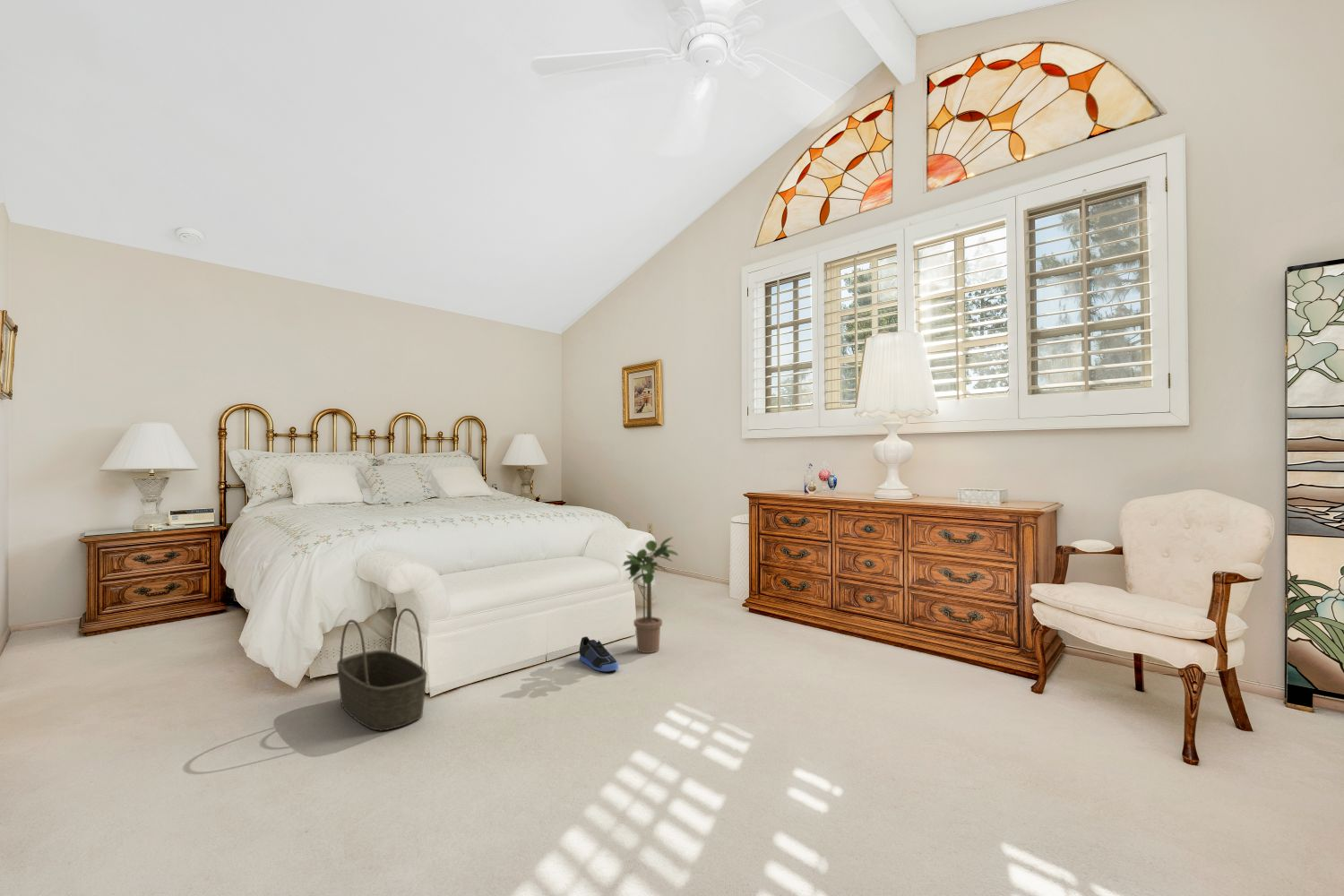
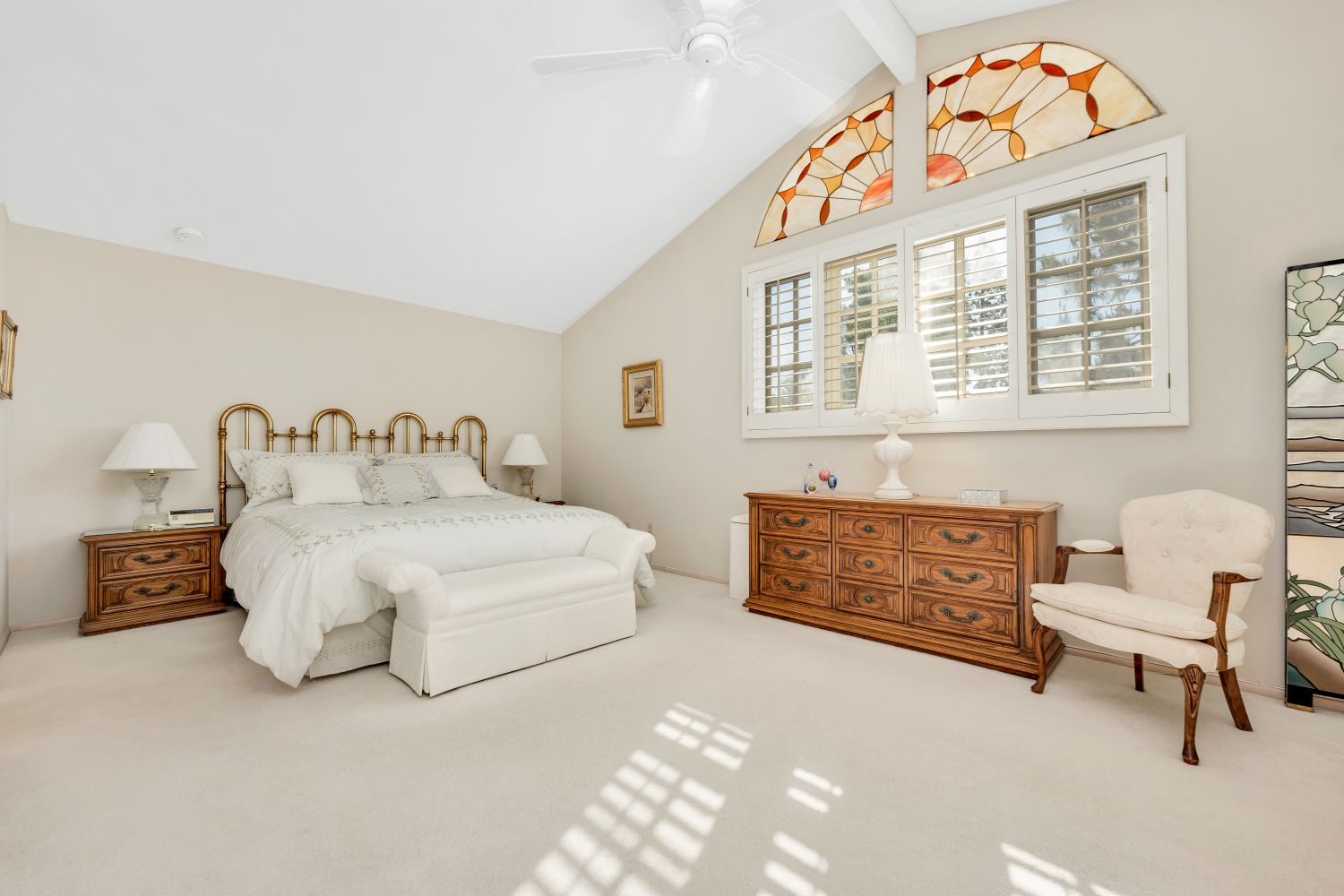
- basket (381, 661)
- sneaker (597, 653)
- potted plant (644, 592)
